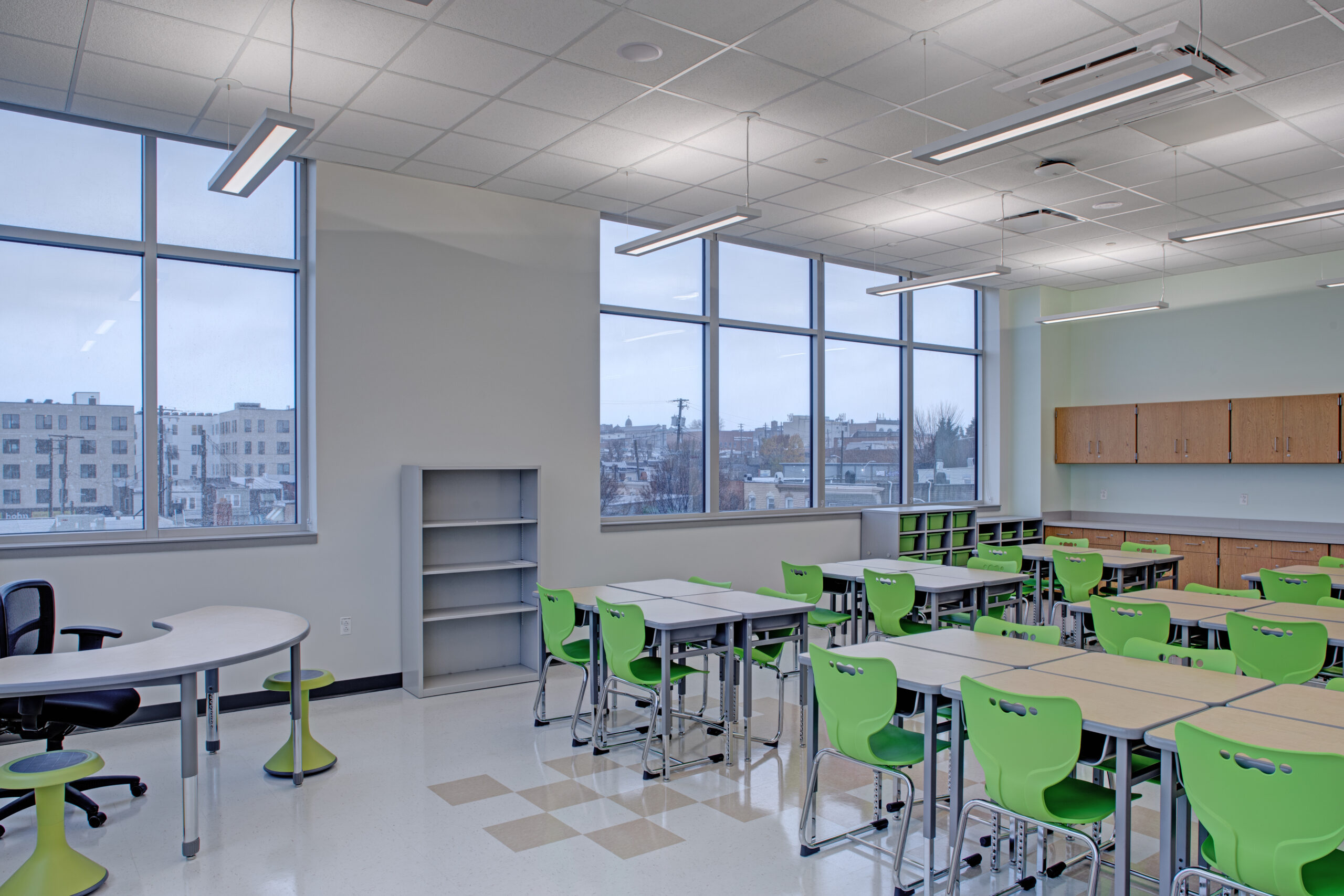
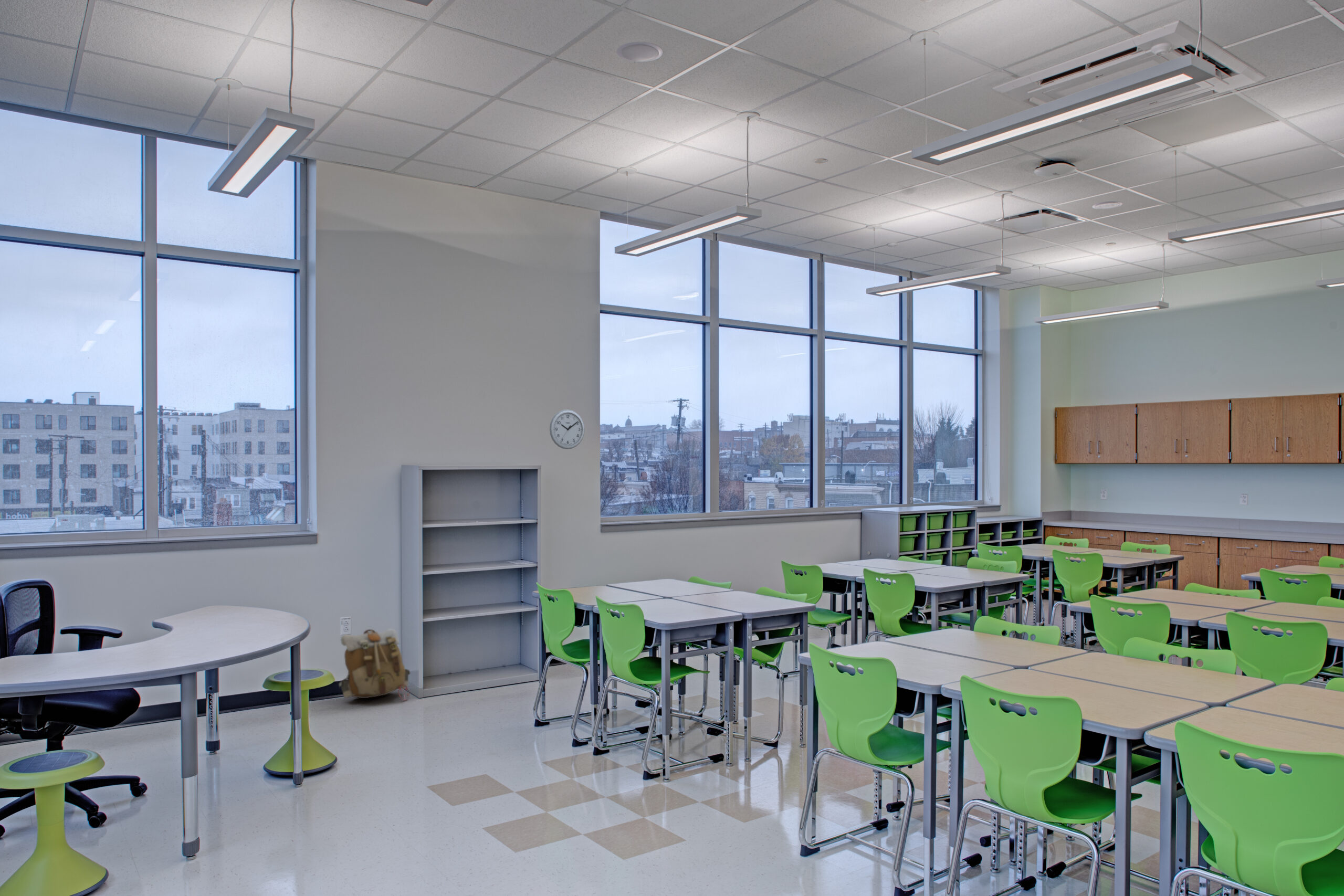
+ backpack (375, 665)
+ wall clock (568, 429)
